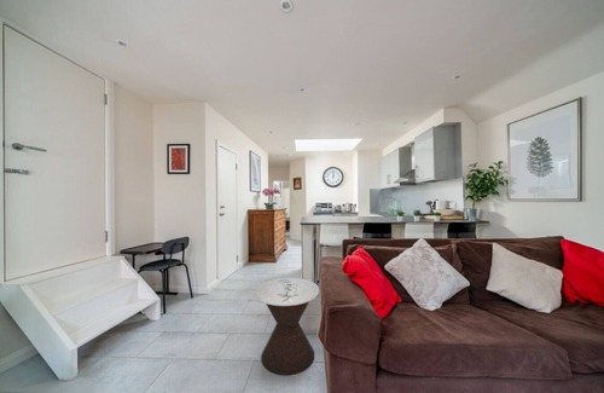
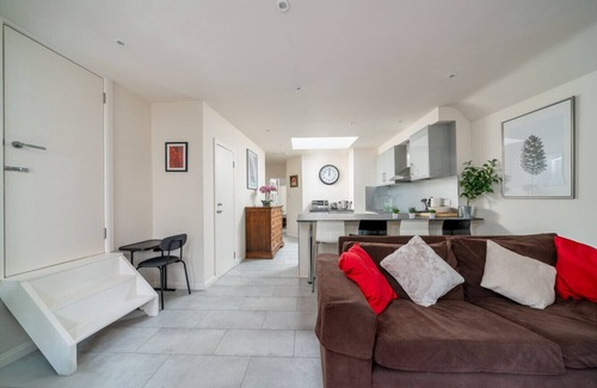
- side table (288, 322)
